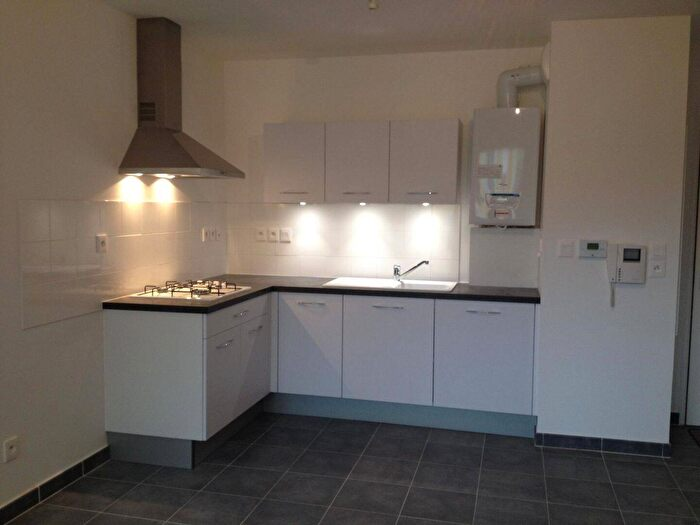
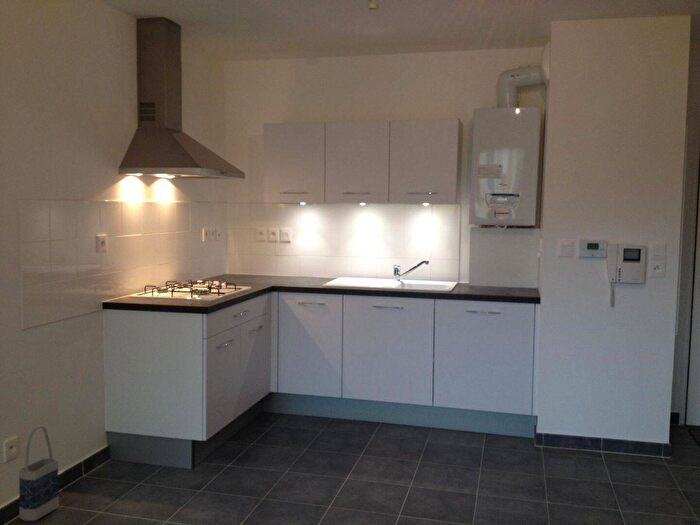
+ bag (39, 469)
